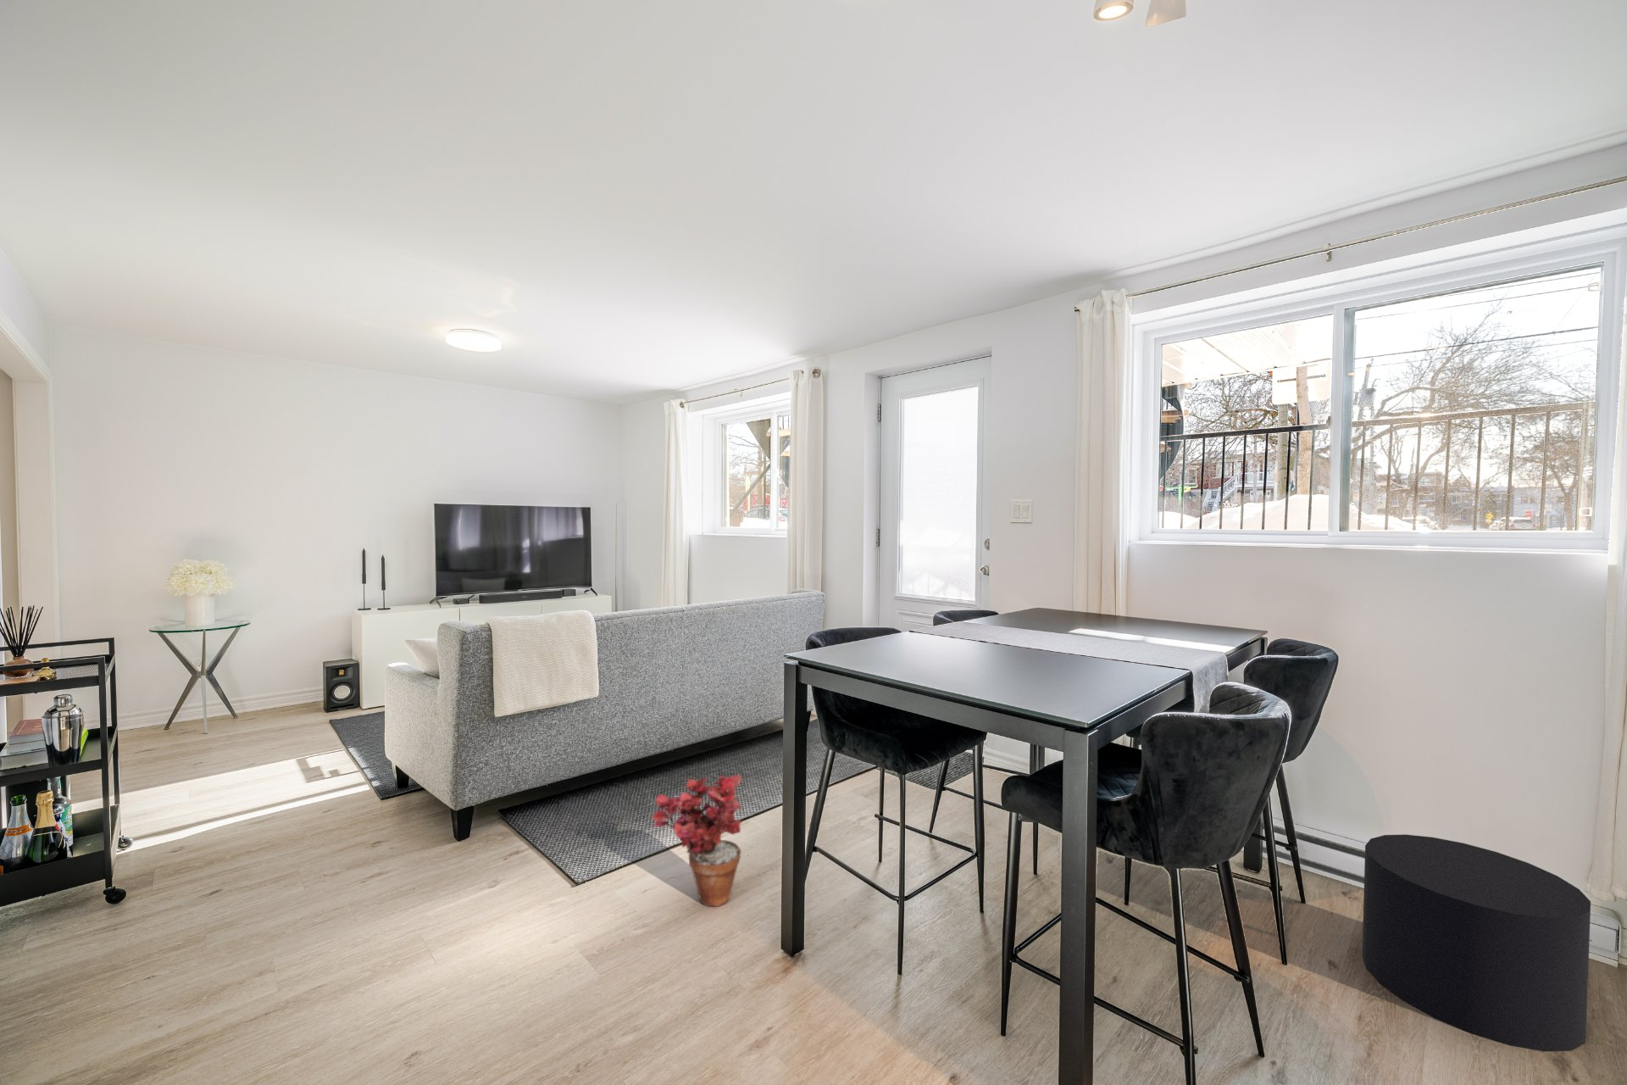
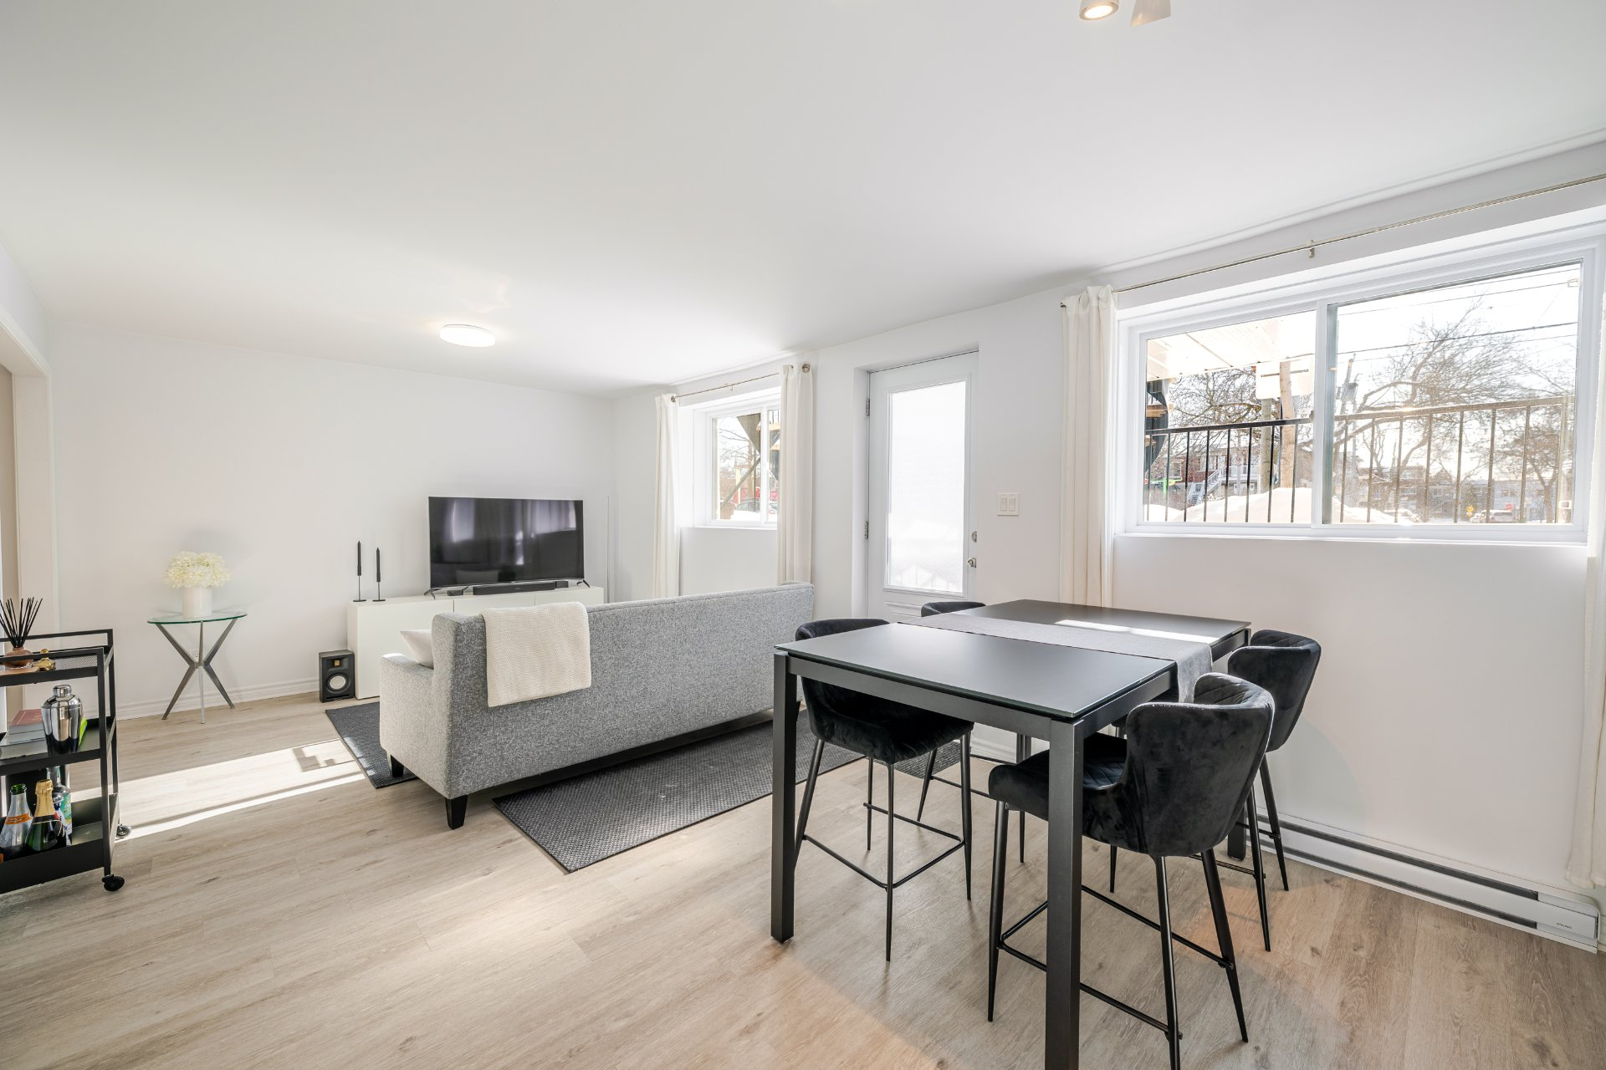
- potted plant (705, 840)
- stool (1467, 930)
